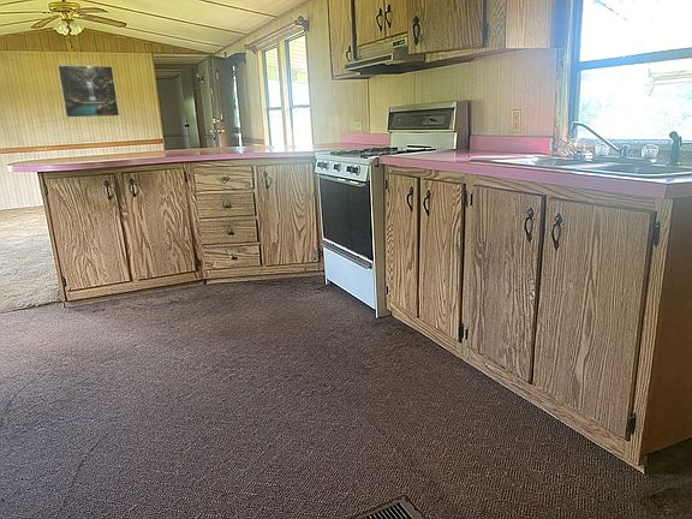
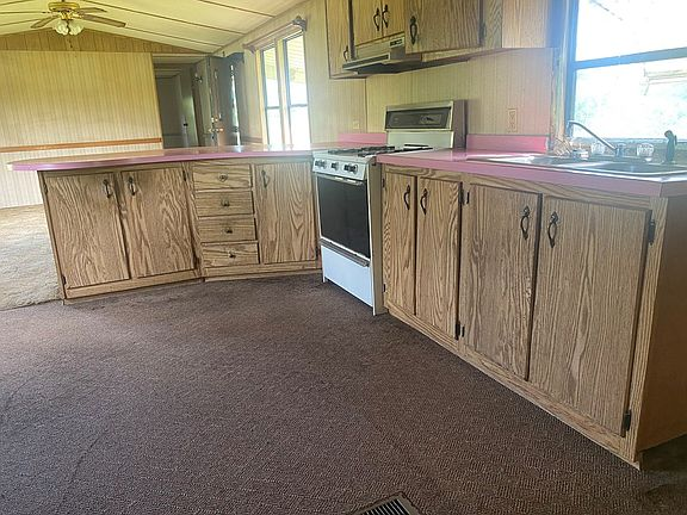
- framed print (89, 91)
